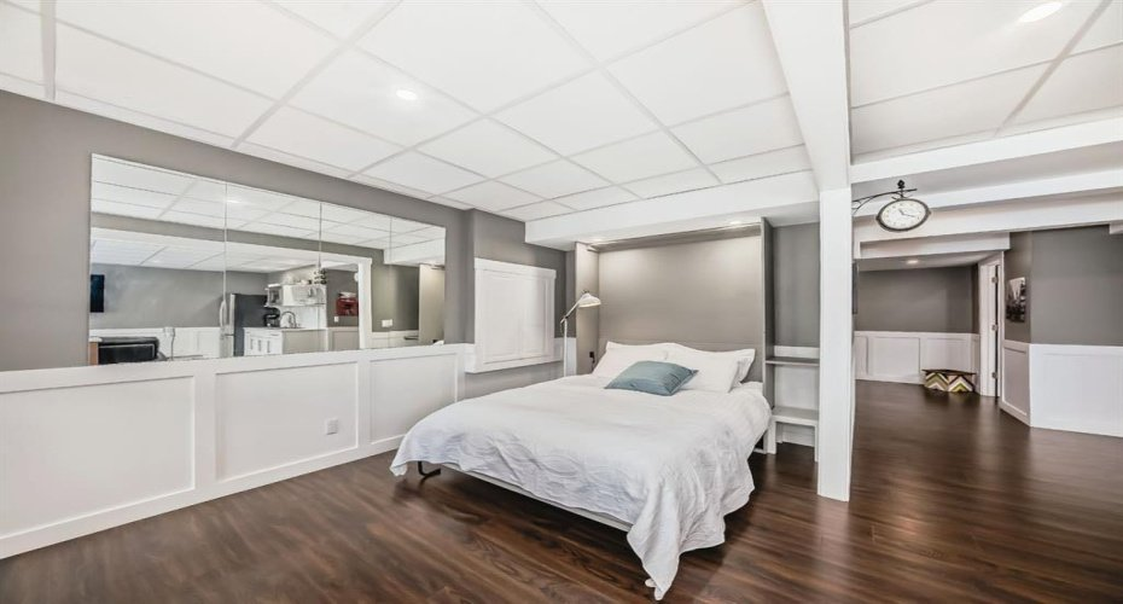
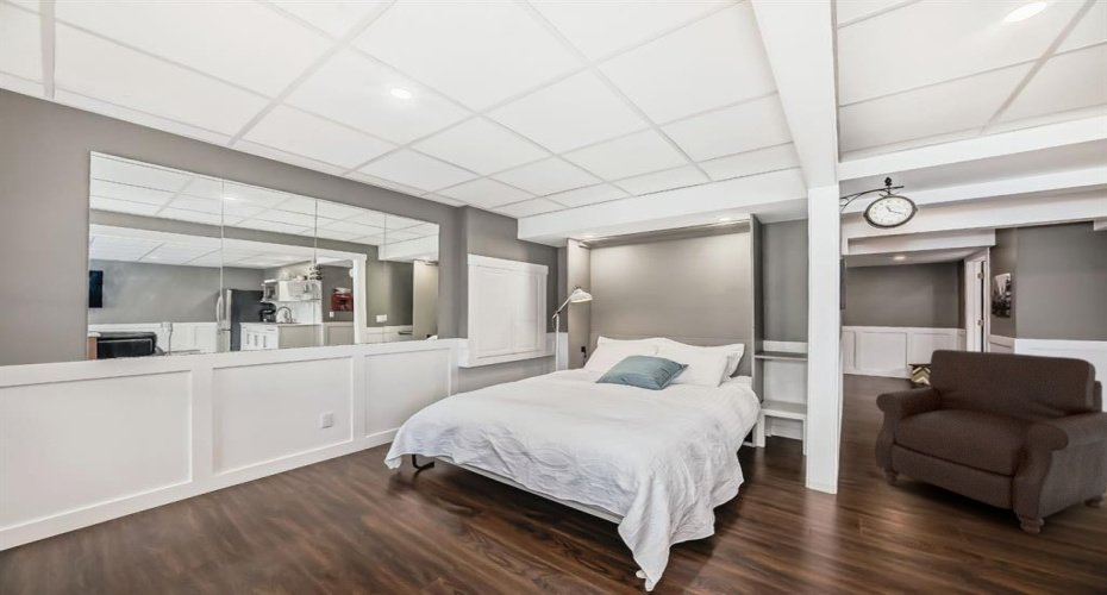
+ chair (983, 424)
